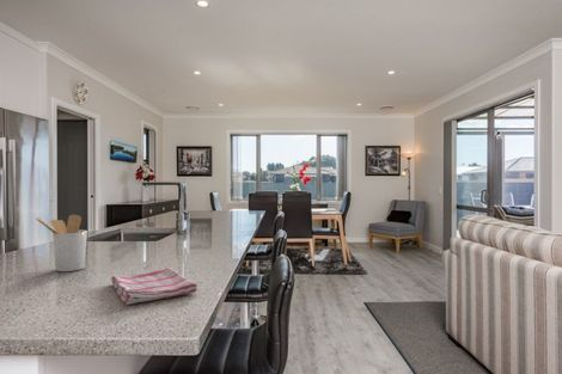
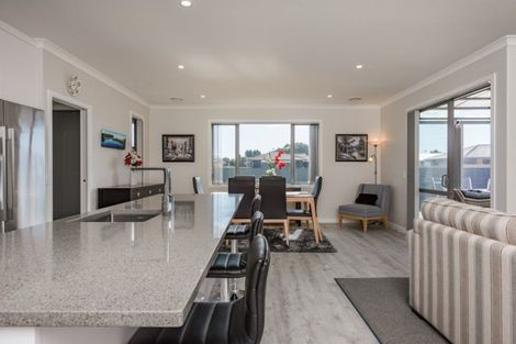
- utensil holder (61, 241)
- dish towel (152, 281)
